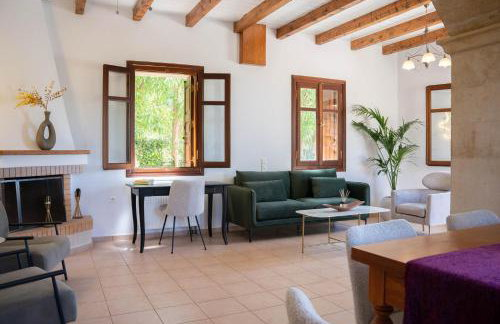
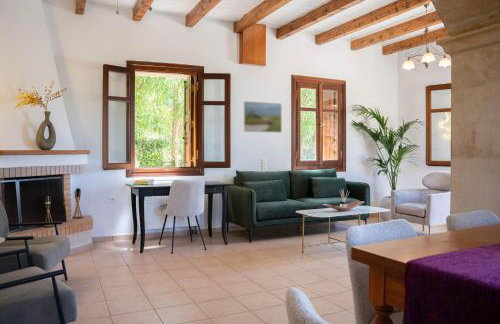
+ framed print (262, 117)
